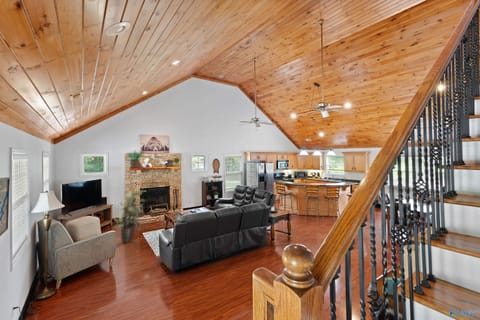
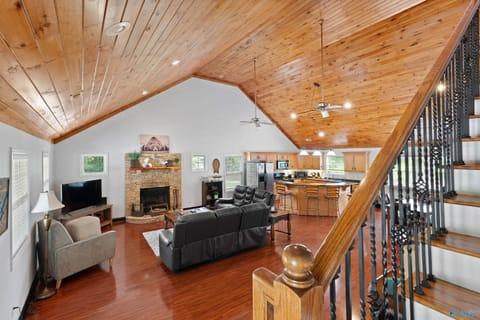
- indoor plant (130, 214)
